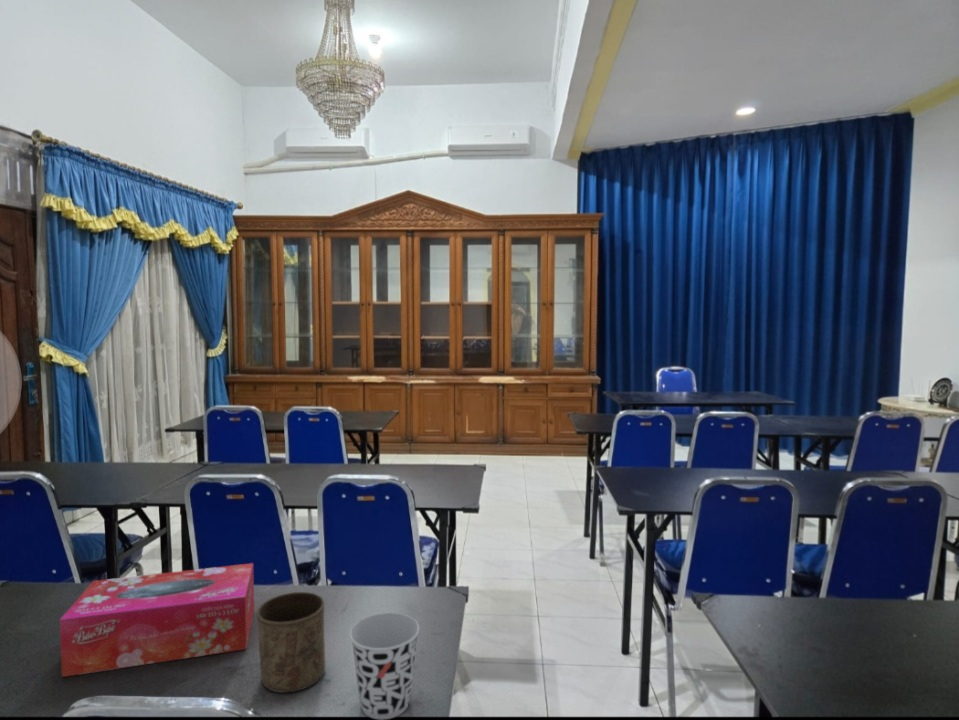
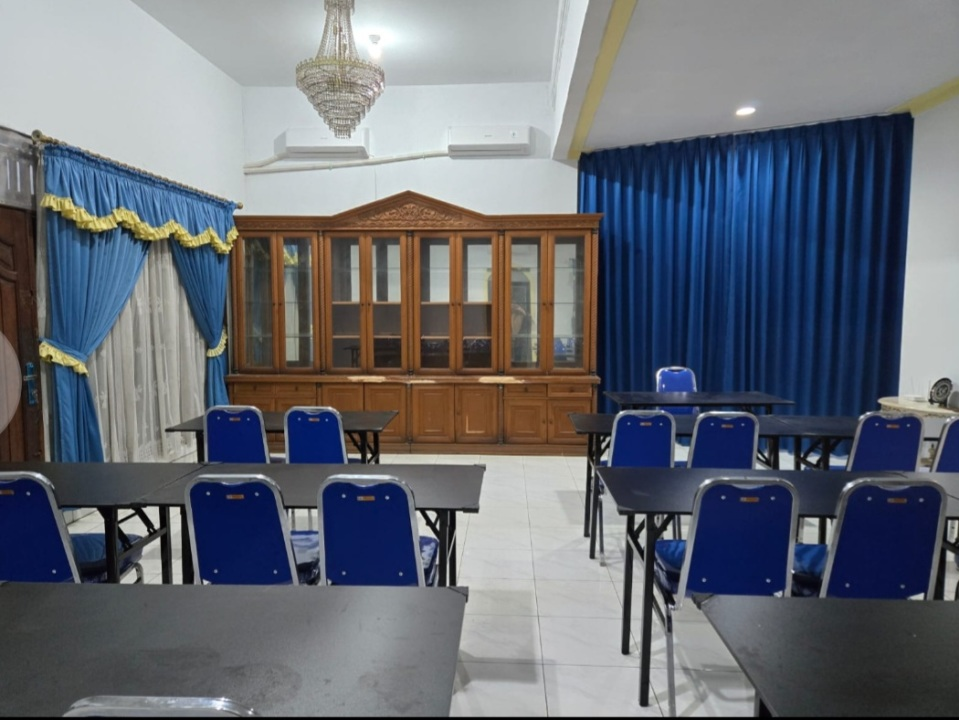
- tissue box (167, 614)
- cup (291, 640)
- cup (385, 666)
